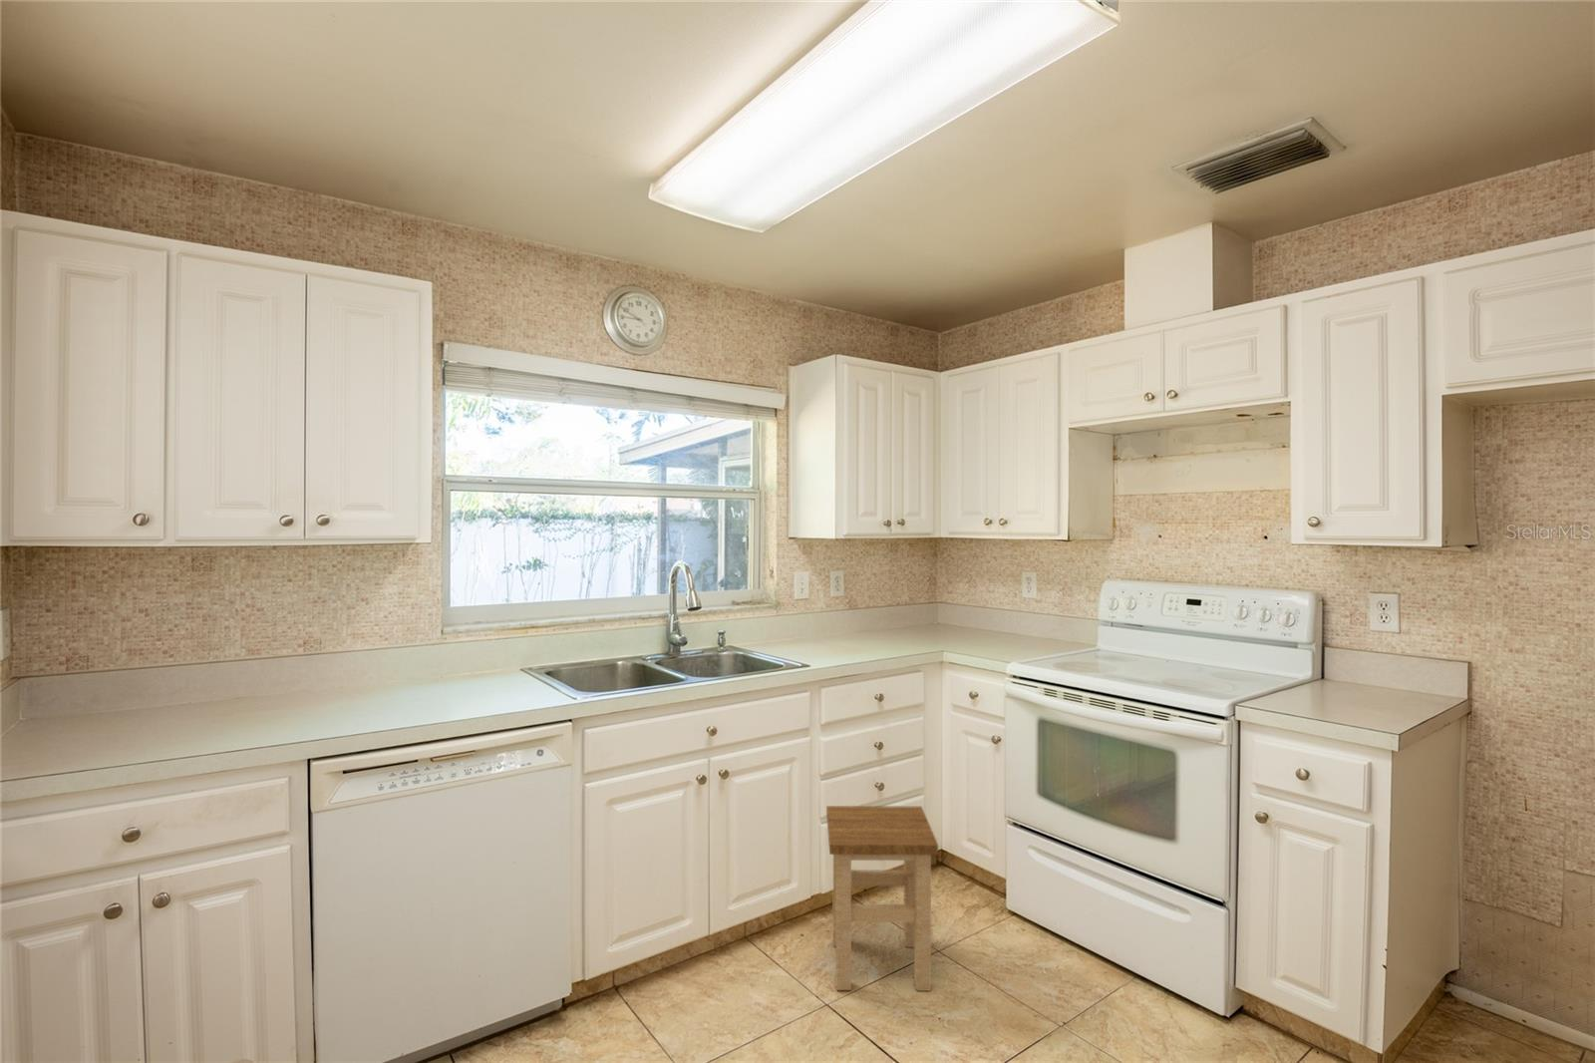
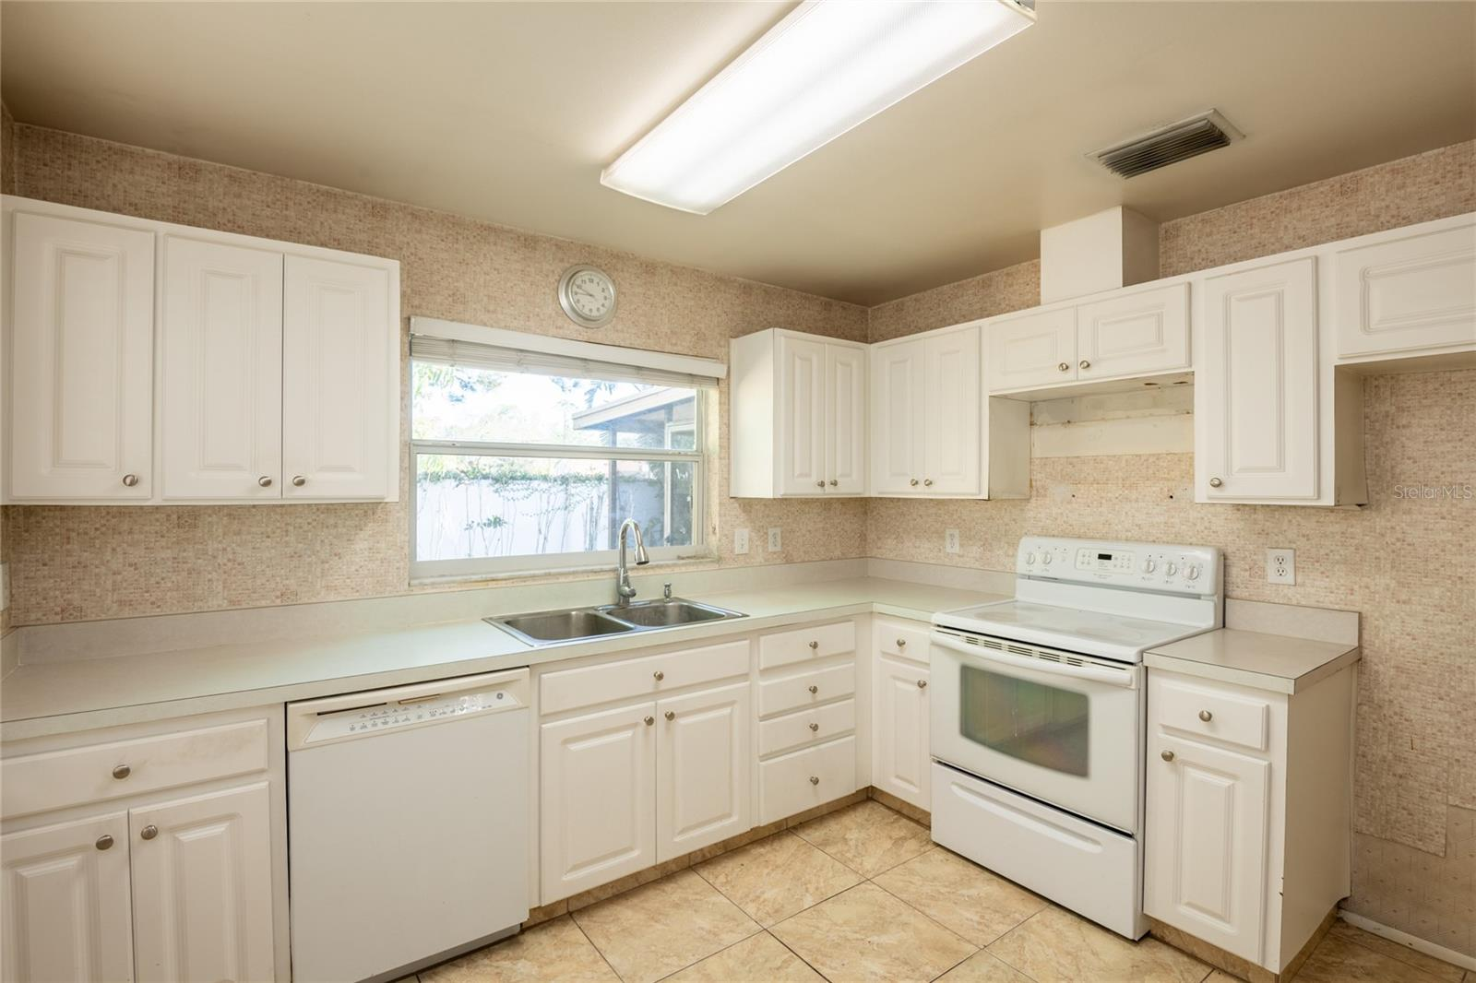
- stool (879, 885)
